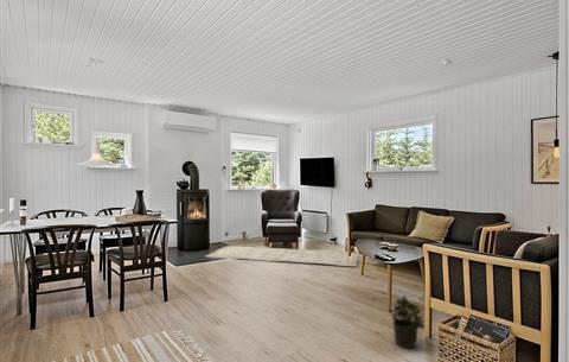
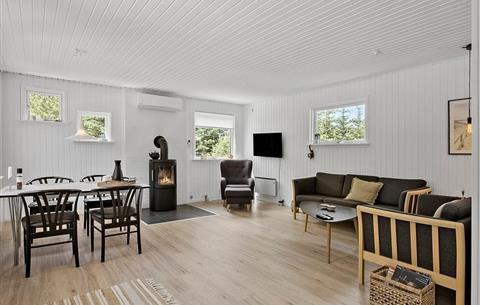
- rug (282, 254)
- potted plant (405, 319)
